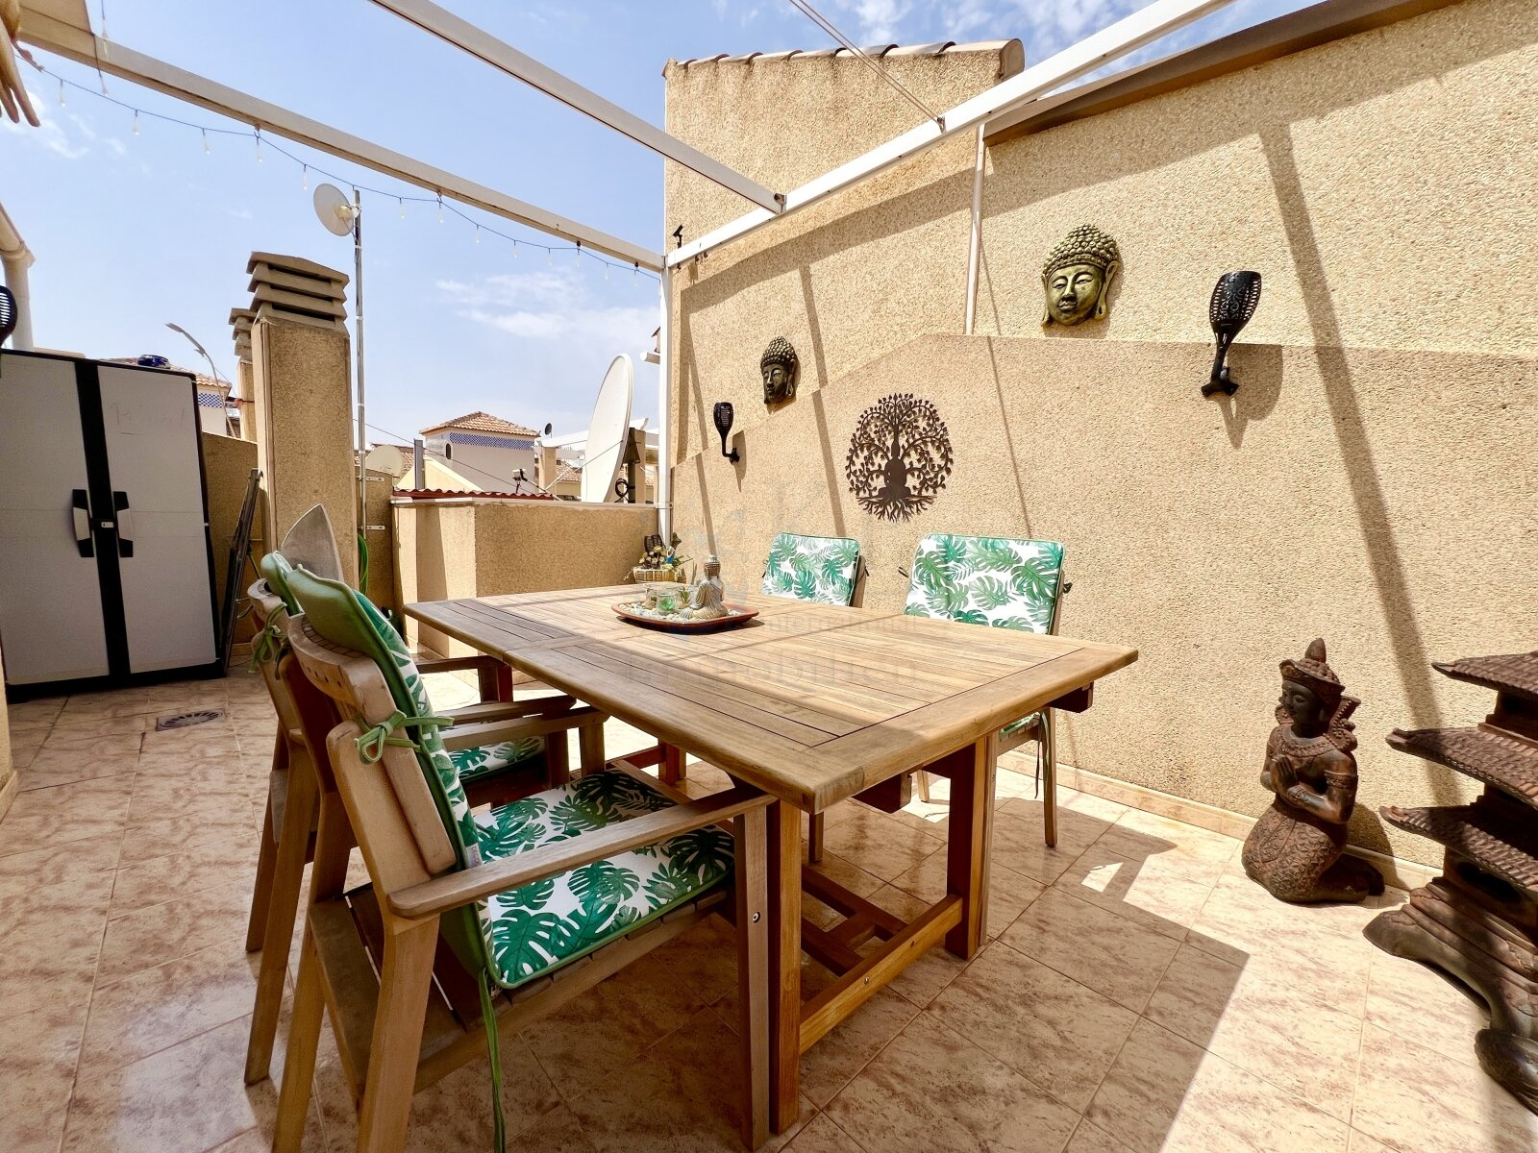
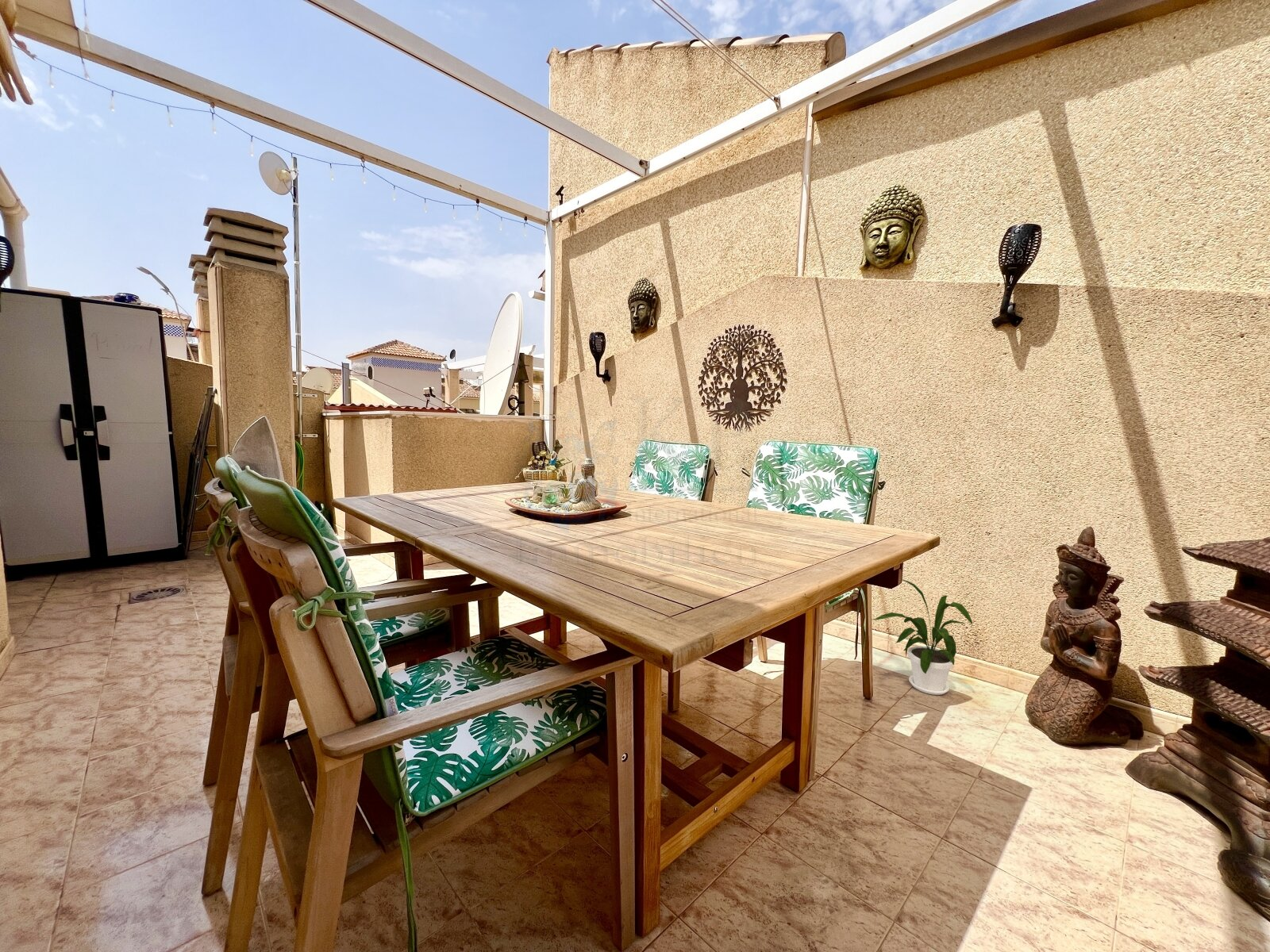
+ house plant (927, 636)
